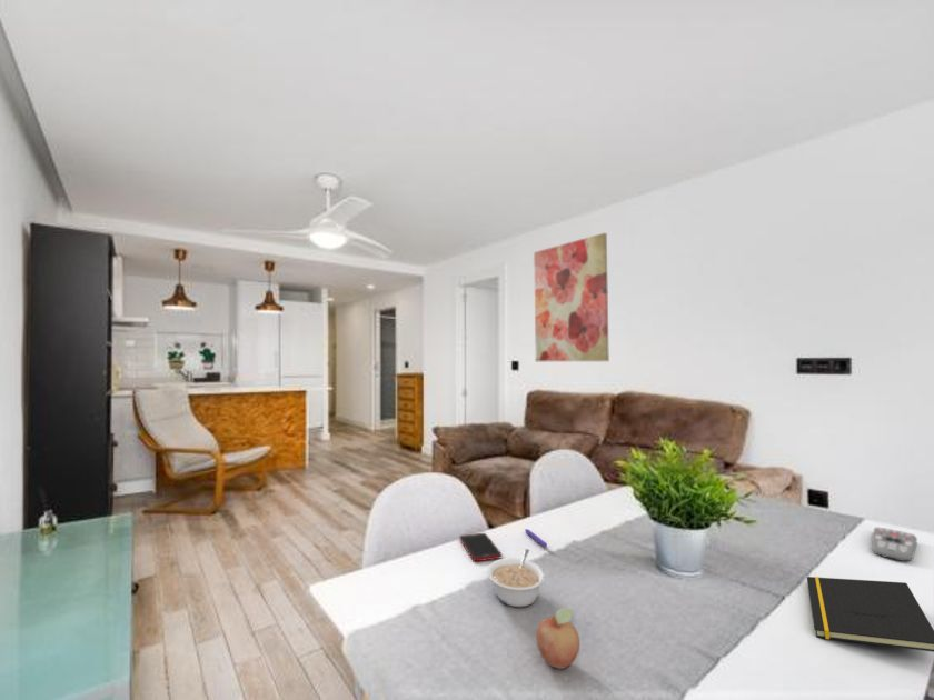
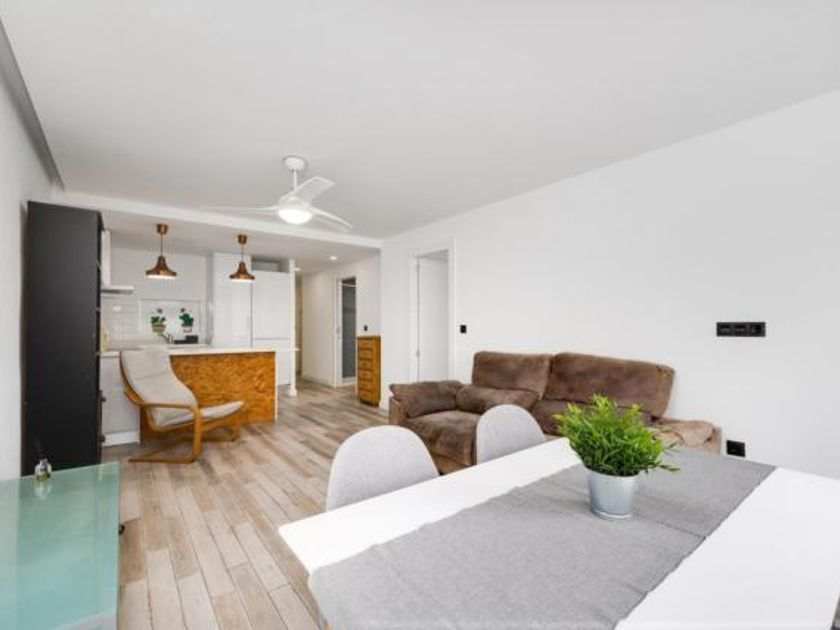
- legume (515, 579)
- wall art (568, 302)
- fruit (558, 638)
- notepad (864, 608)
- remote control (893, 543)
- pen (535, 537)
- cell phone (479, 546)
